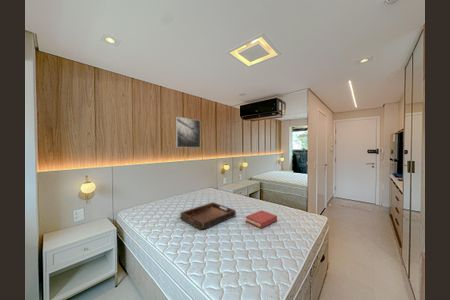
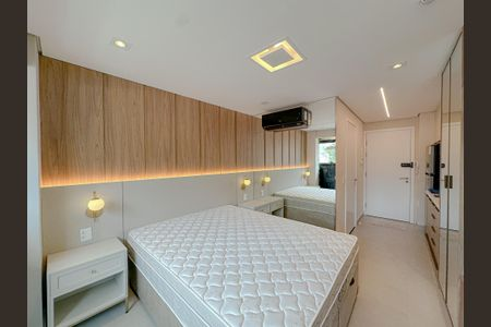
- serving tray (208, 214)
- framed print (188, 133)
- hardback book (261, 218)
